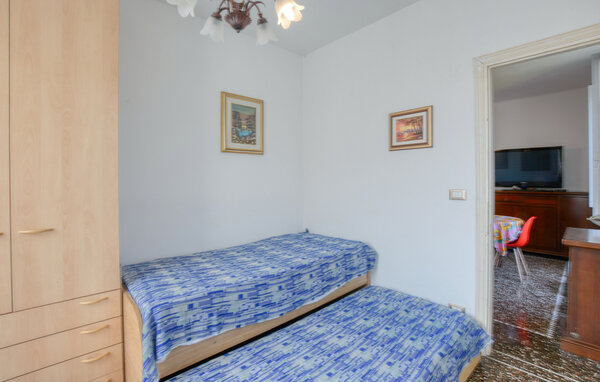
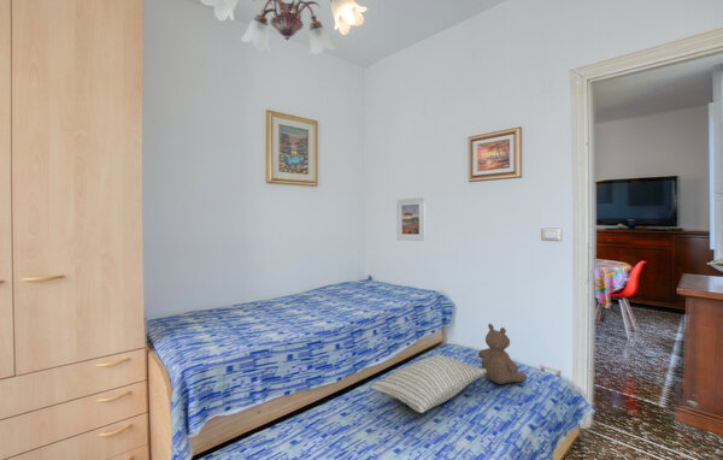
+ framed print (410, 219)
+ teddy bear (502, 352)
+ pillow (430, 379)
